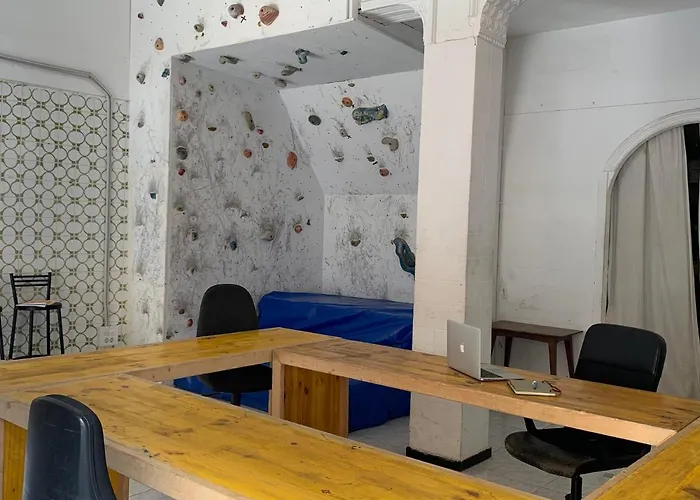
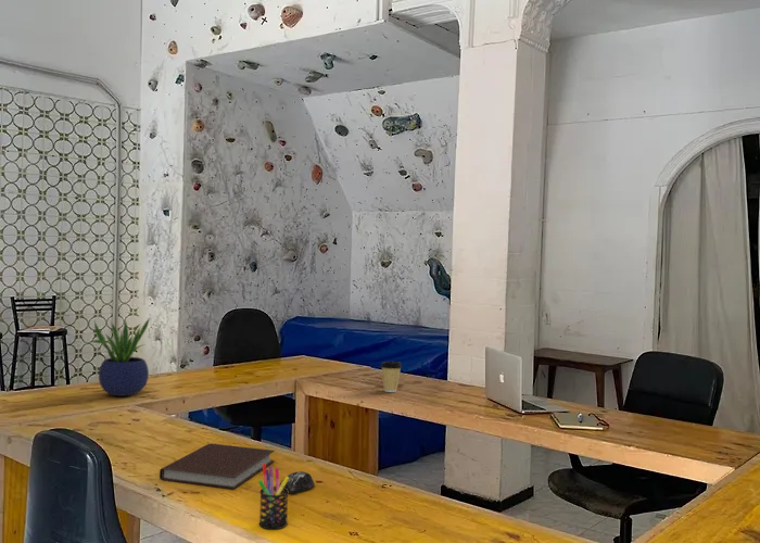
+ pen holder (270, 495)
+ coffee cup (390, 376)
+ potted plant (123, 356)
+ computer mouse (296, 480)
+ notebook (219, 464)
